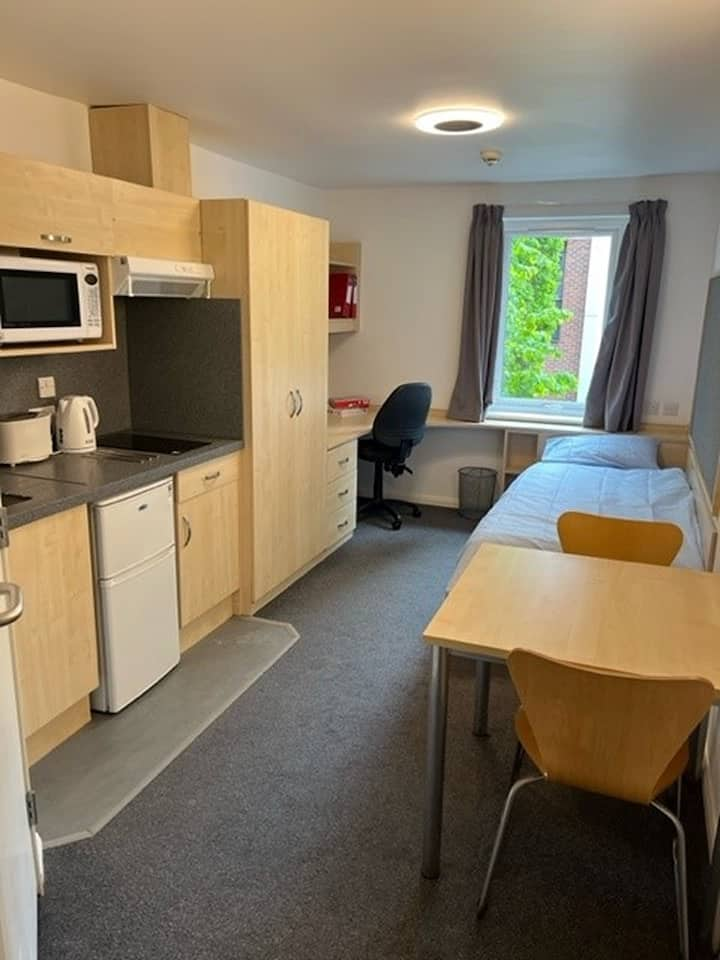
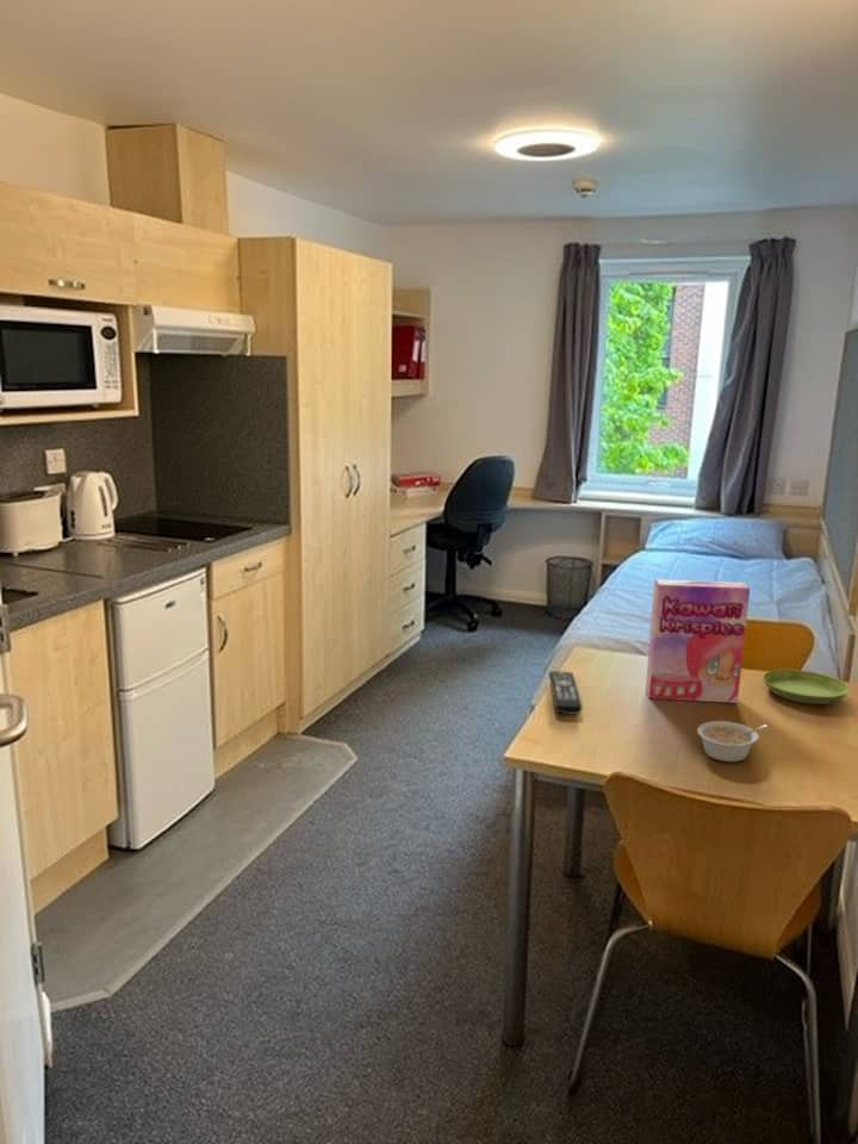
+ remote control (564, 691)
+ legume (727, 740)
+ cereal box (696, 640)
+ saucer (804, 688)
